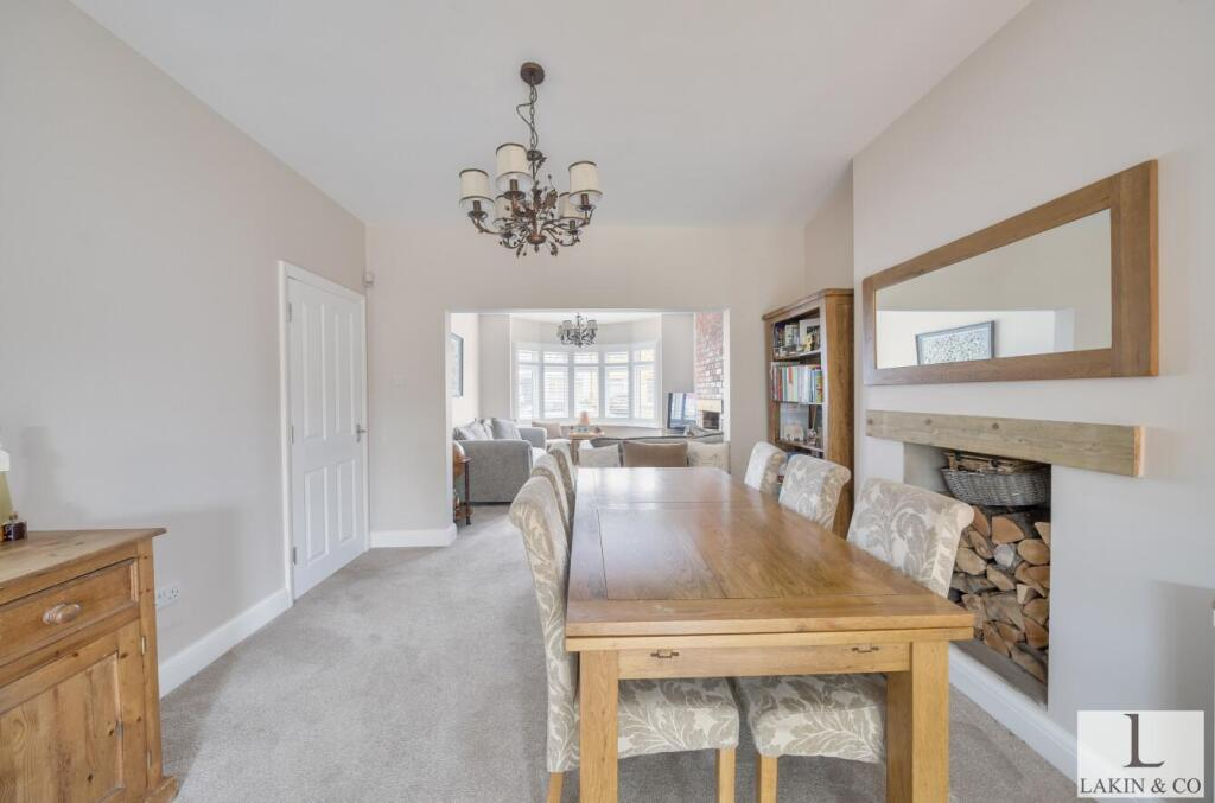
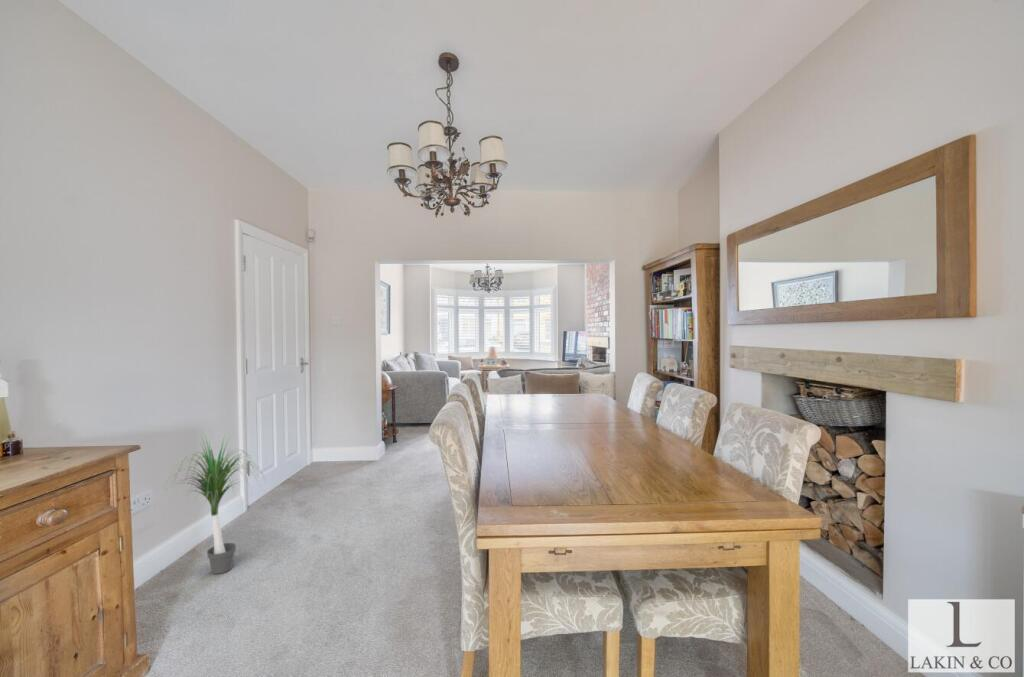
+ potted plant (215, 501)
